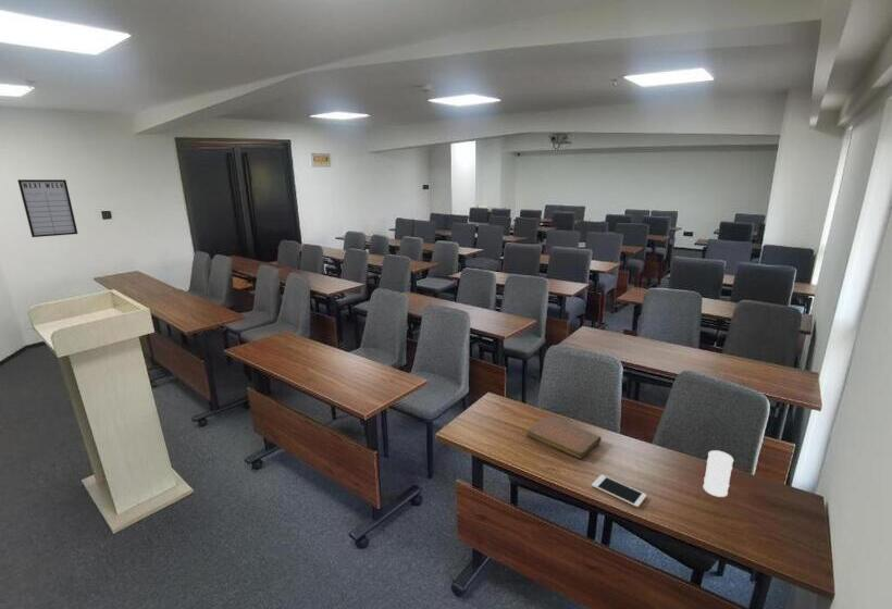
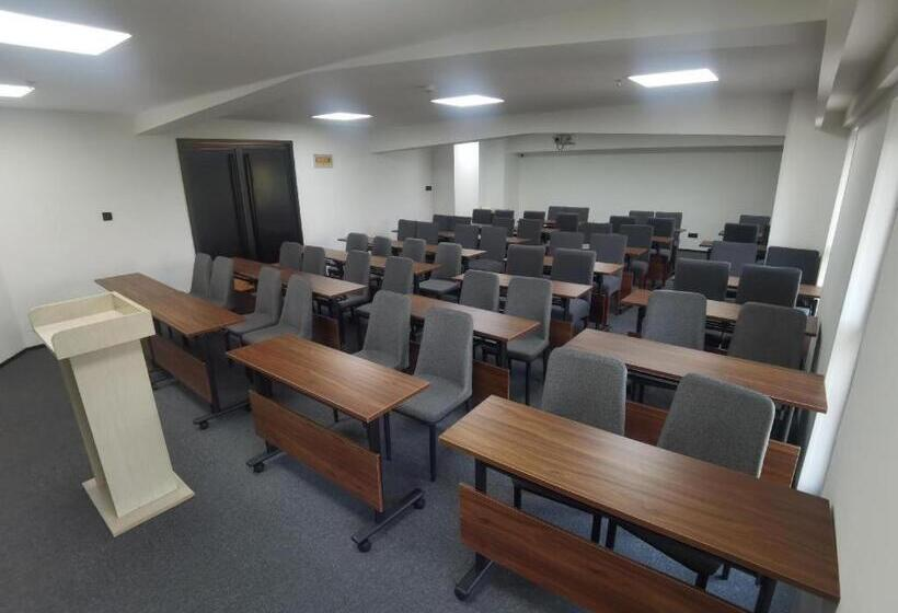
- writing board (49, 208)
- cell phone (618, 489)
- barrel (718, 473)
- notebook (562, 435)
